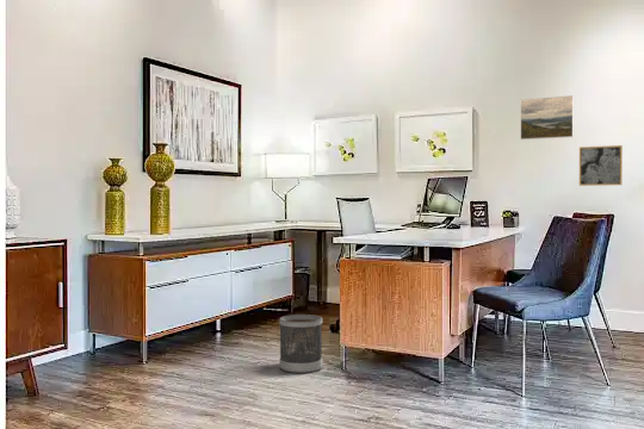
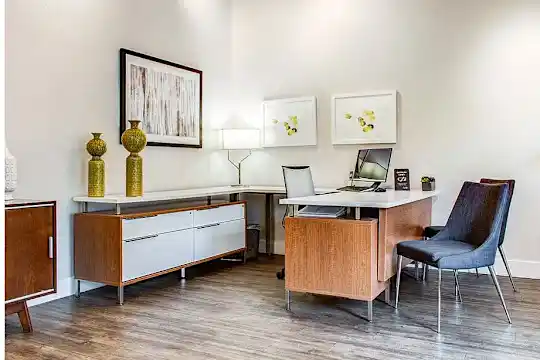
- wall art (600, 166)
- wastebasket (301, 342)
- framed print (546, 118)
